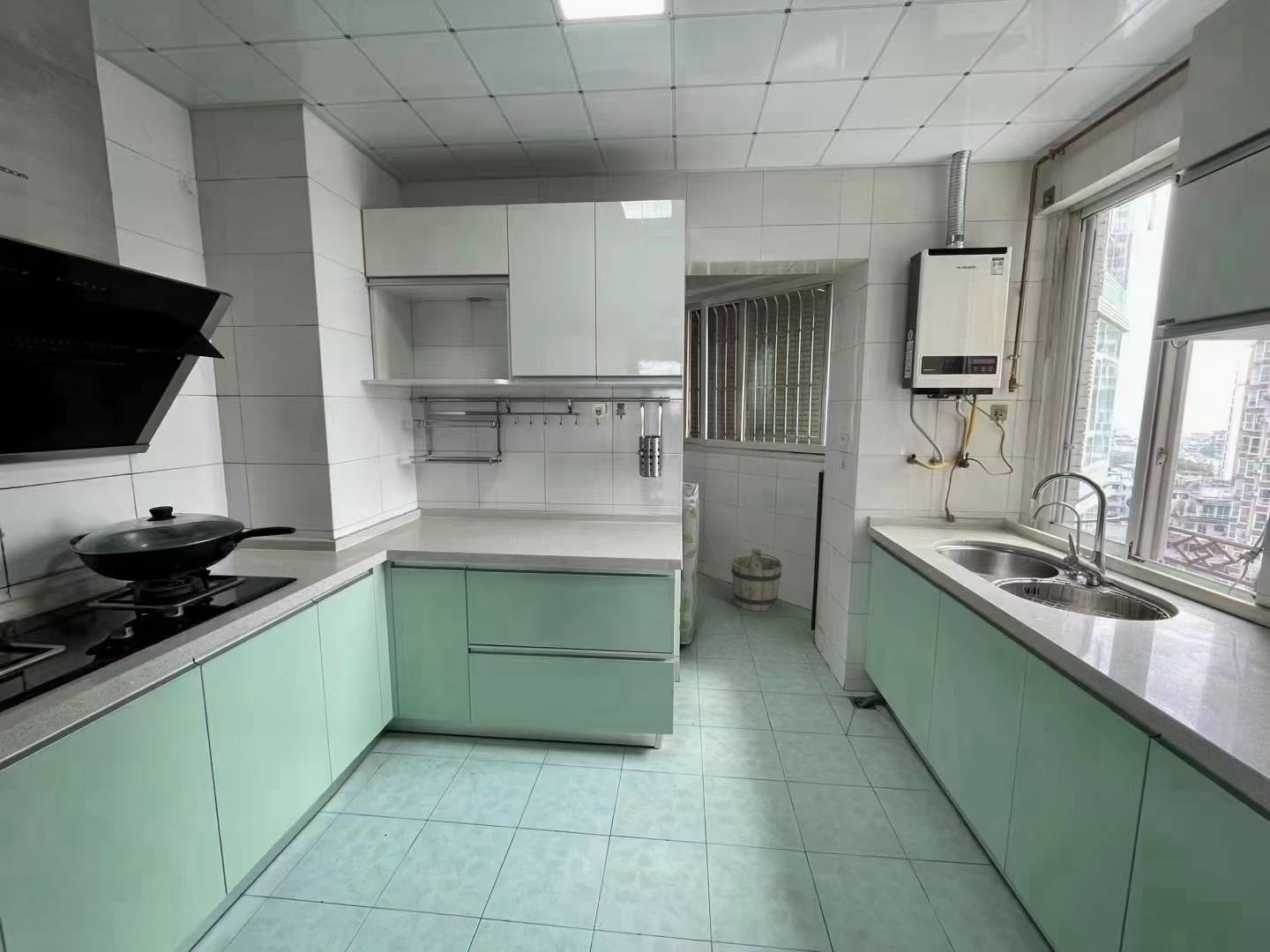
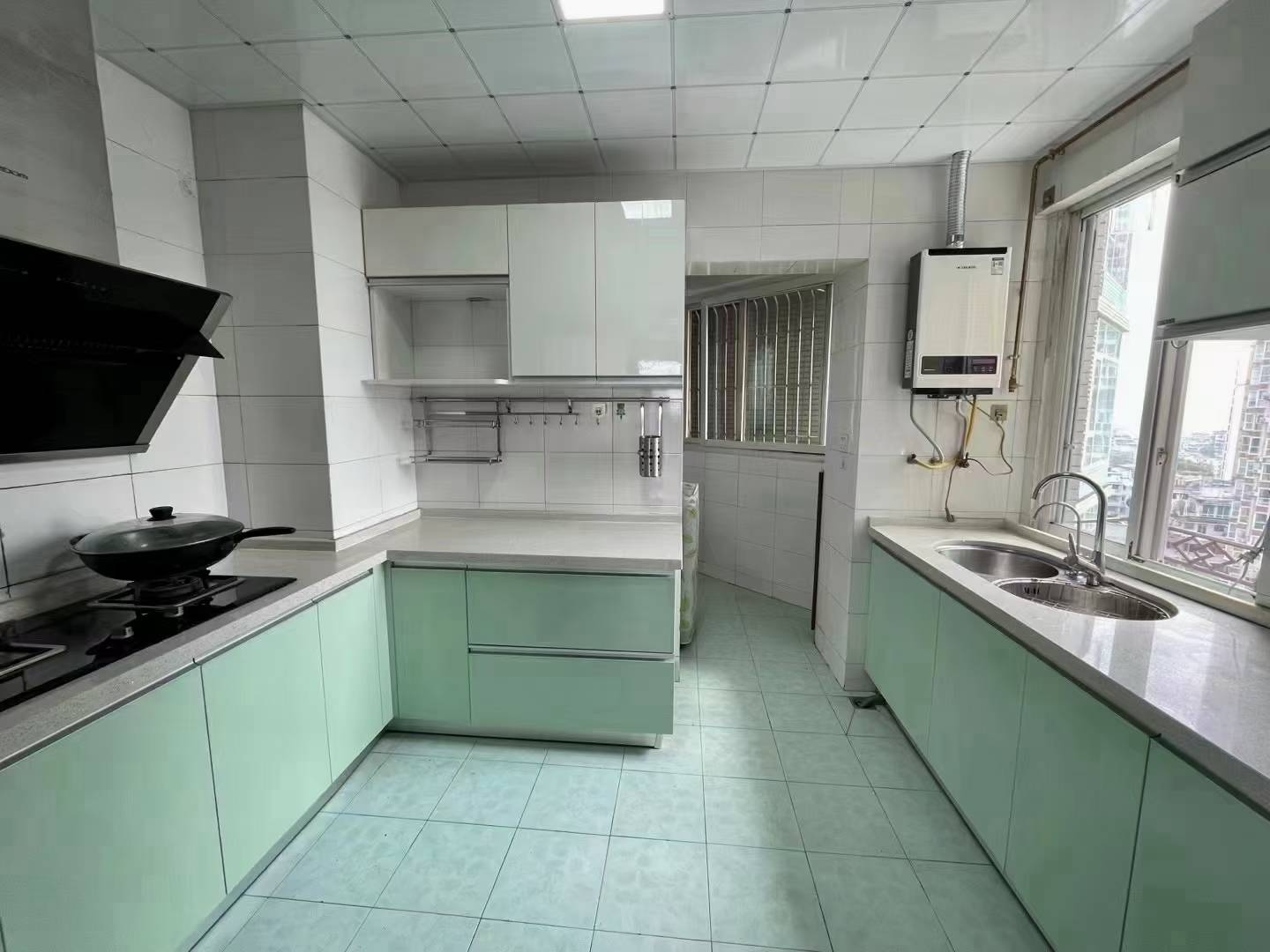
- bucket (756, 579)
